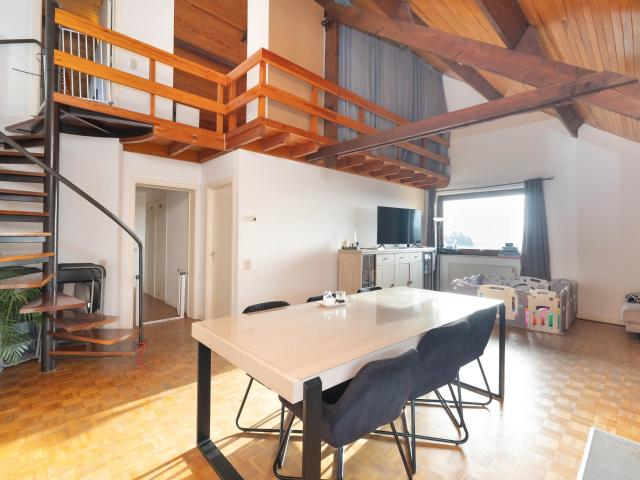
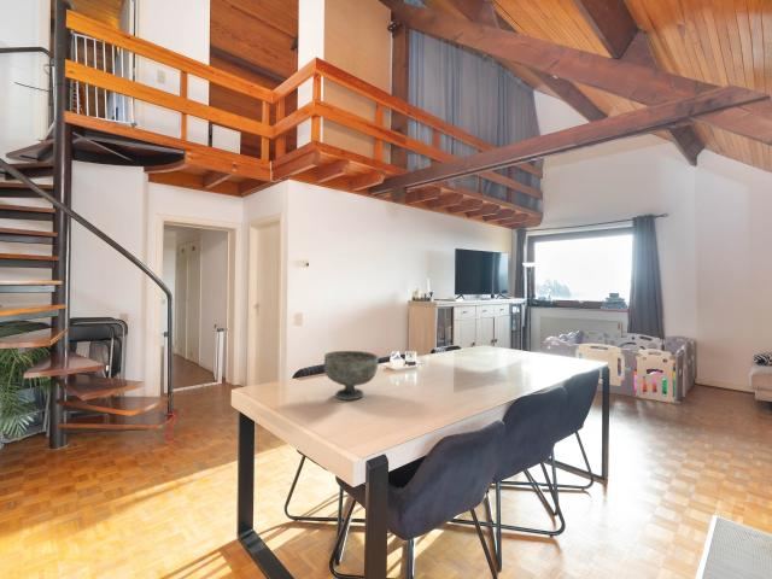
+ decorative bowl (350, 374)
